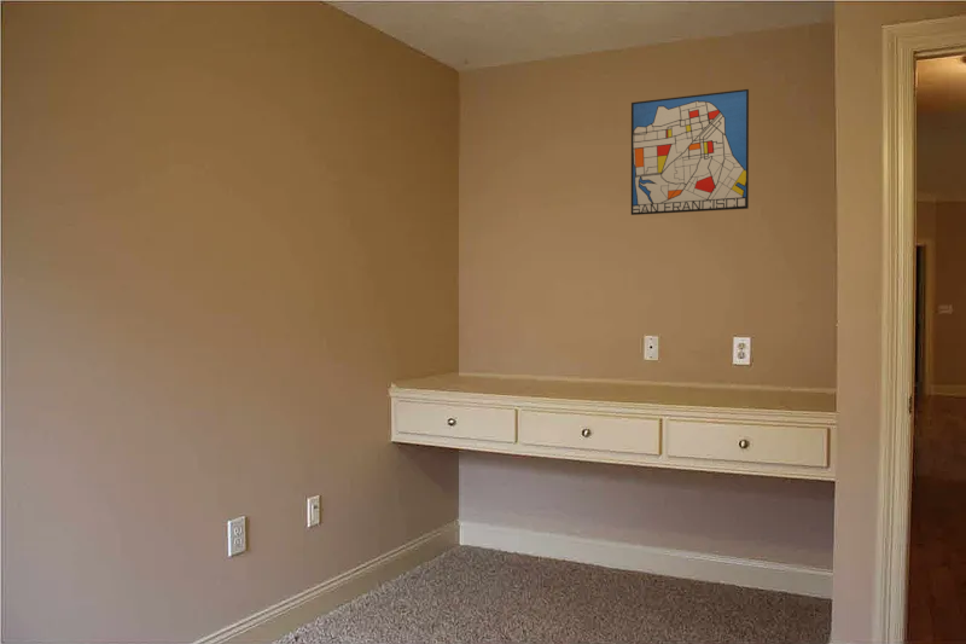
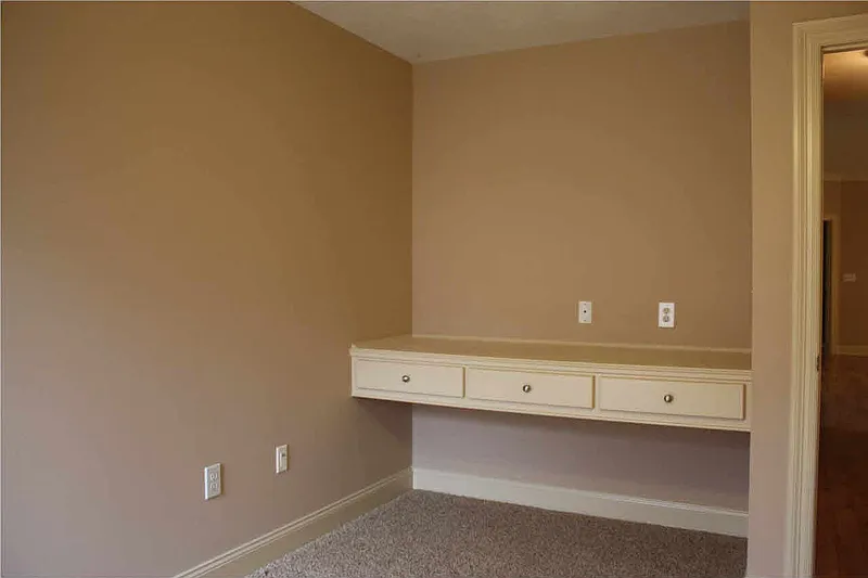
- wall art (687, 153)
